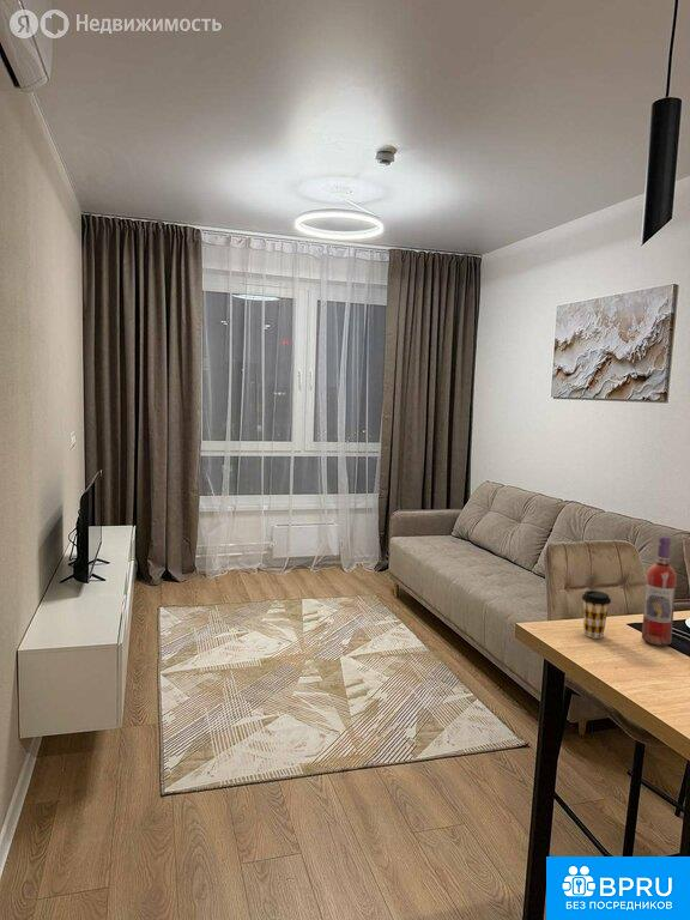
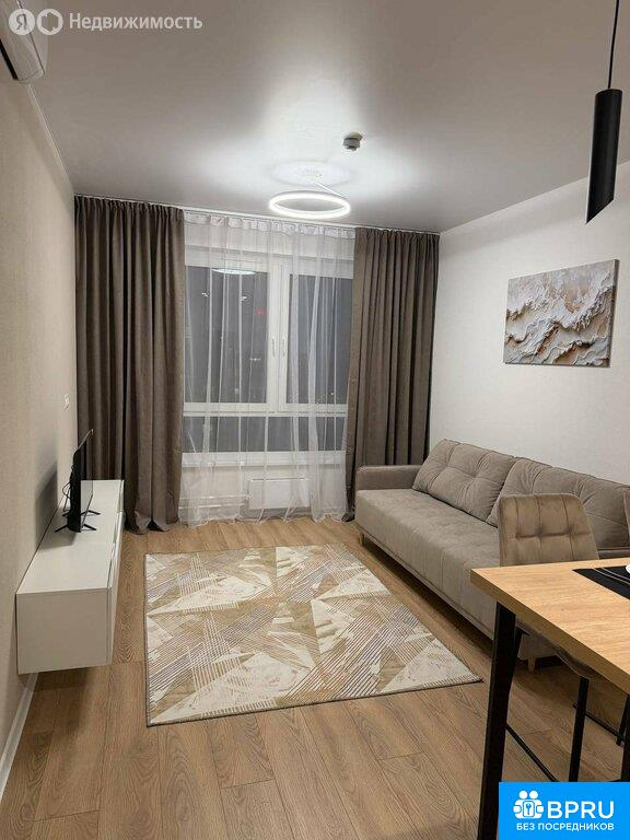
- coffee cup (594, 615)
- wine bottle (660, 589)
